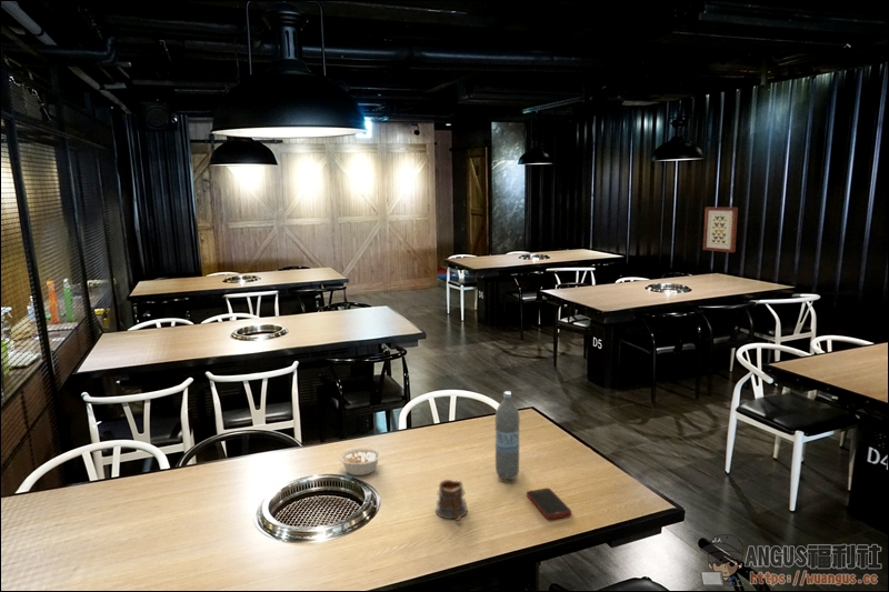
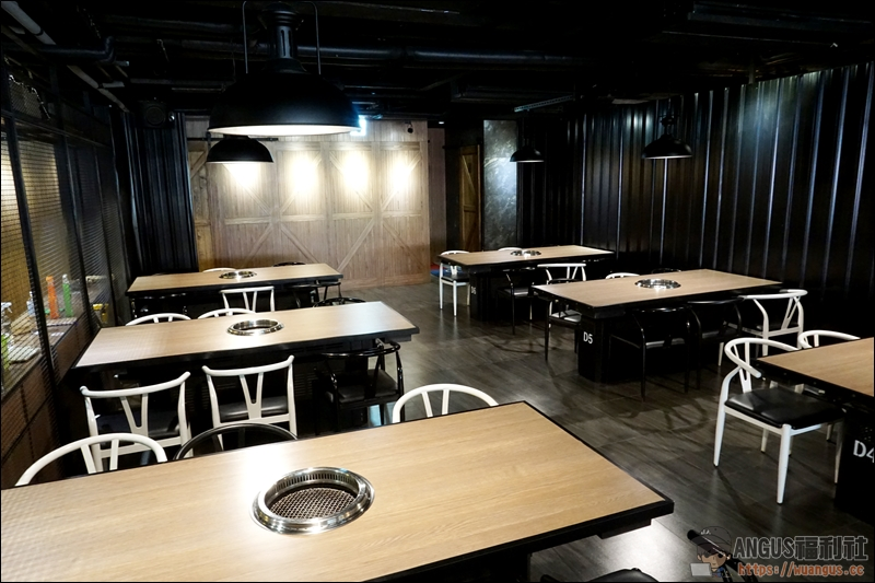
- legume (362, 461)
- water bottle (507, 435)
- cell phone (548, 502)
- mug (452, 499)
- wall art (719, 229)
